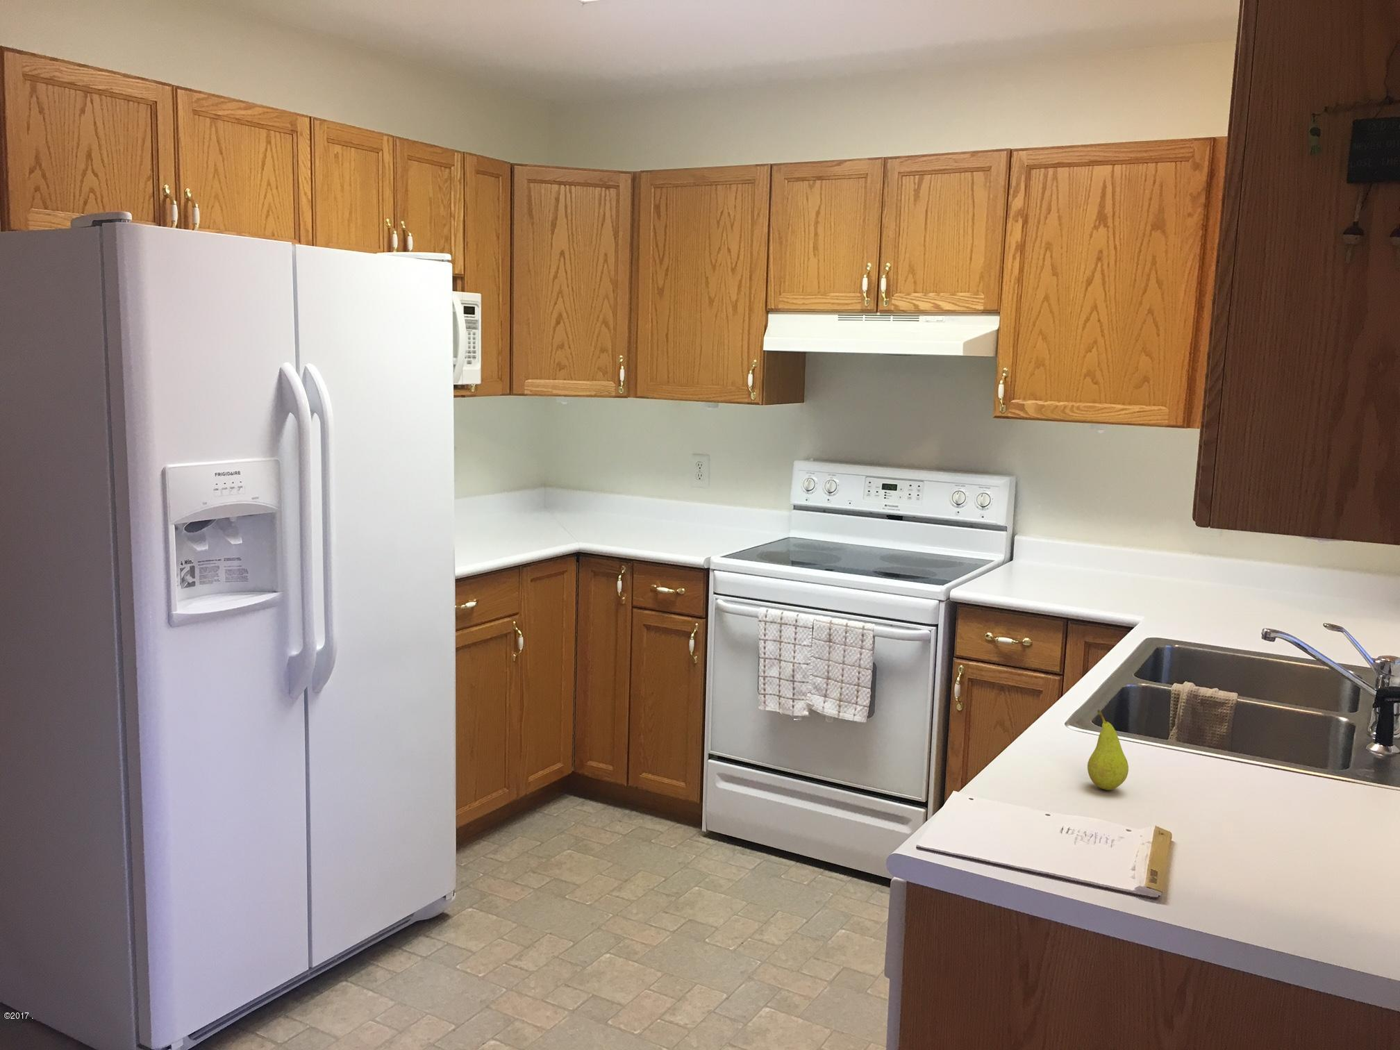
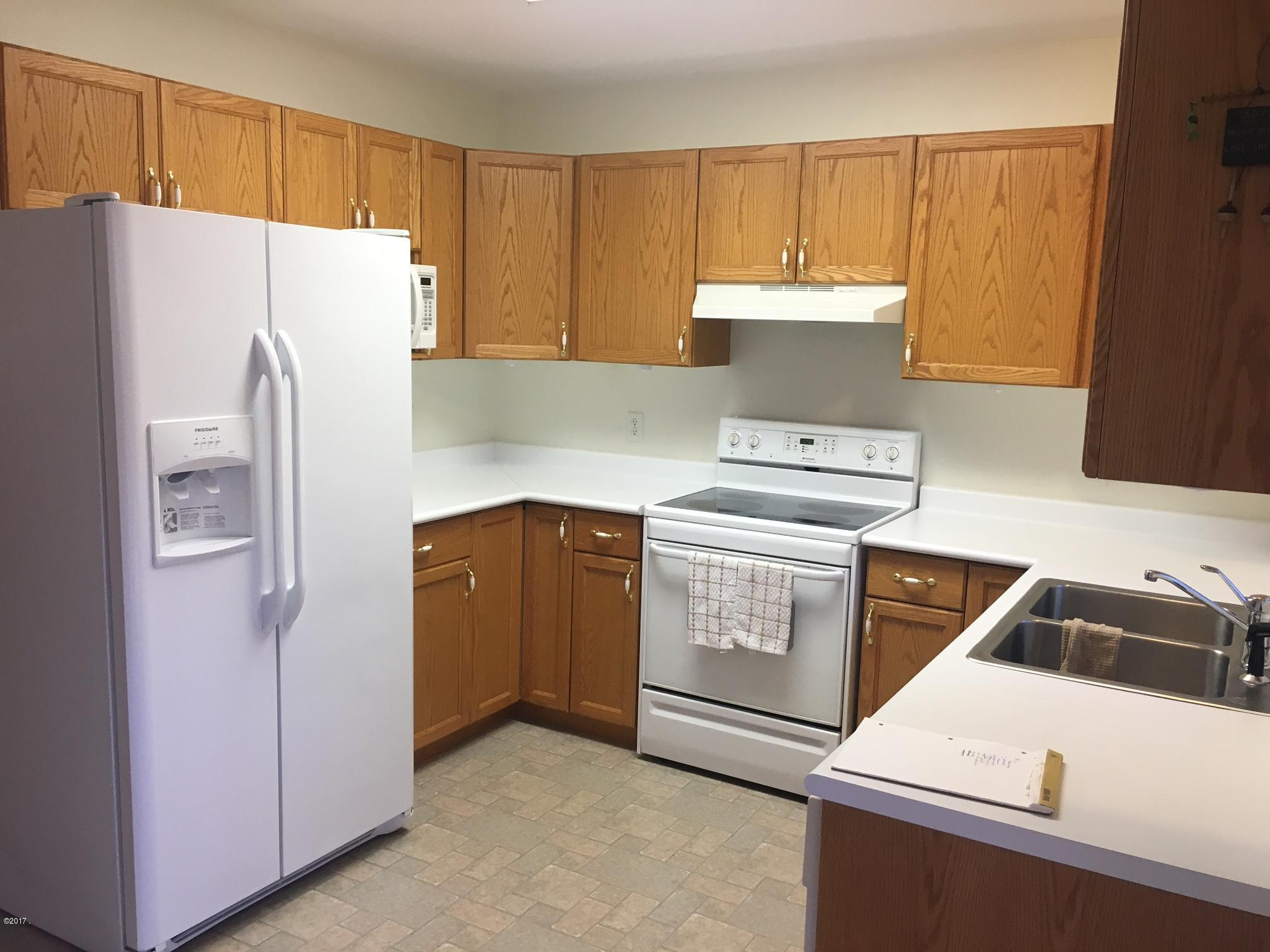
- fruit (1109, 750)
